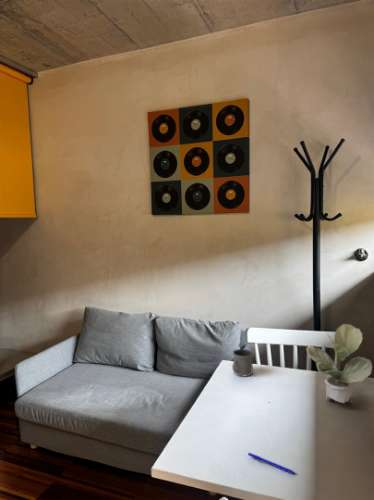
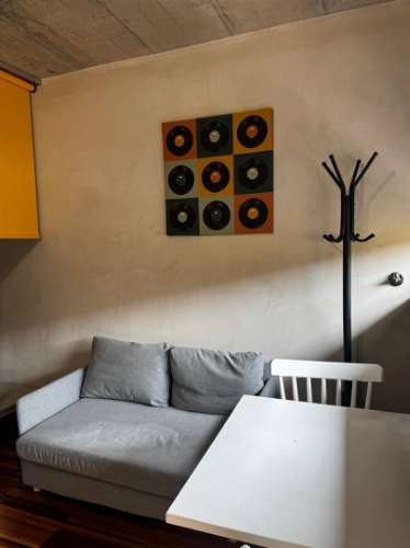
- pen (271, 463)
- potted plant (334, 367)
- mug (241, 363)
